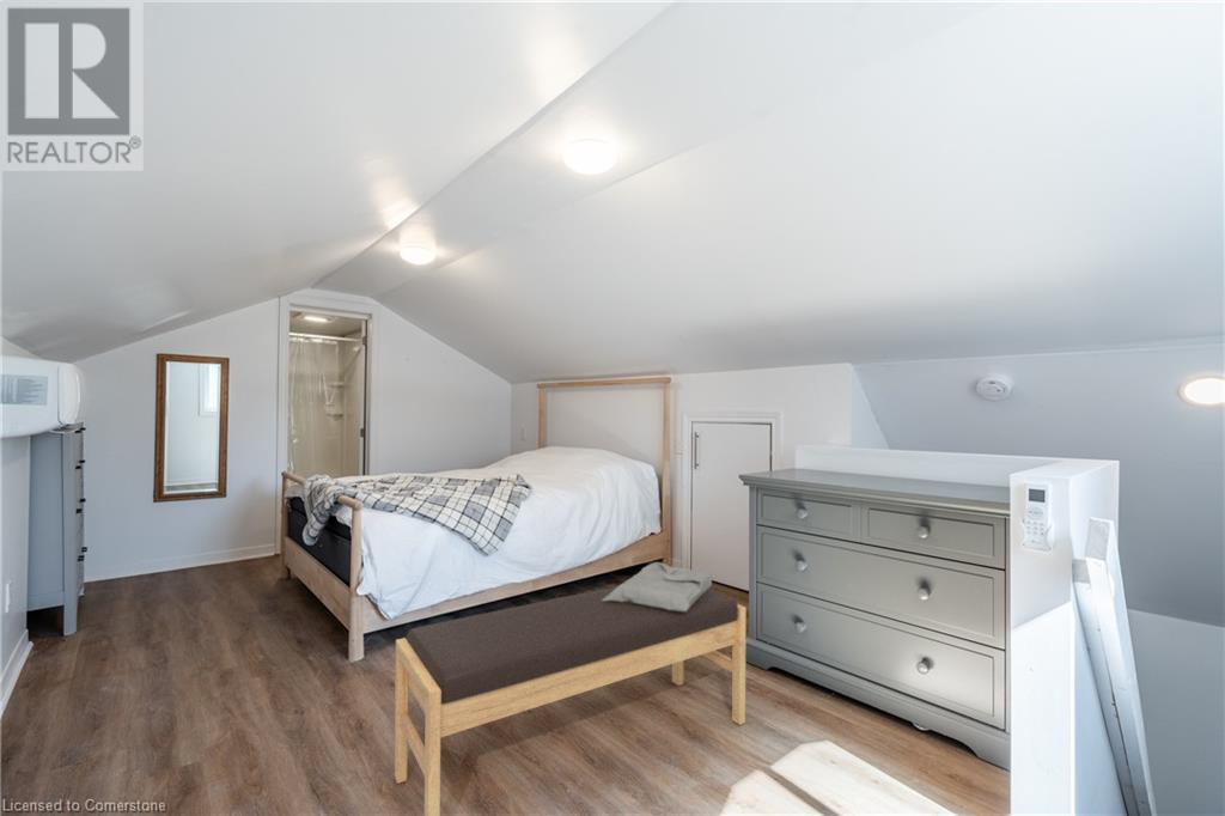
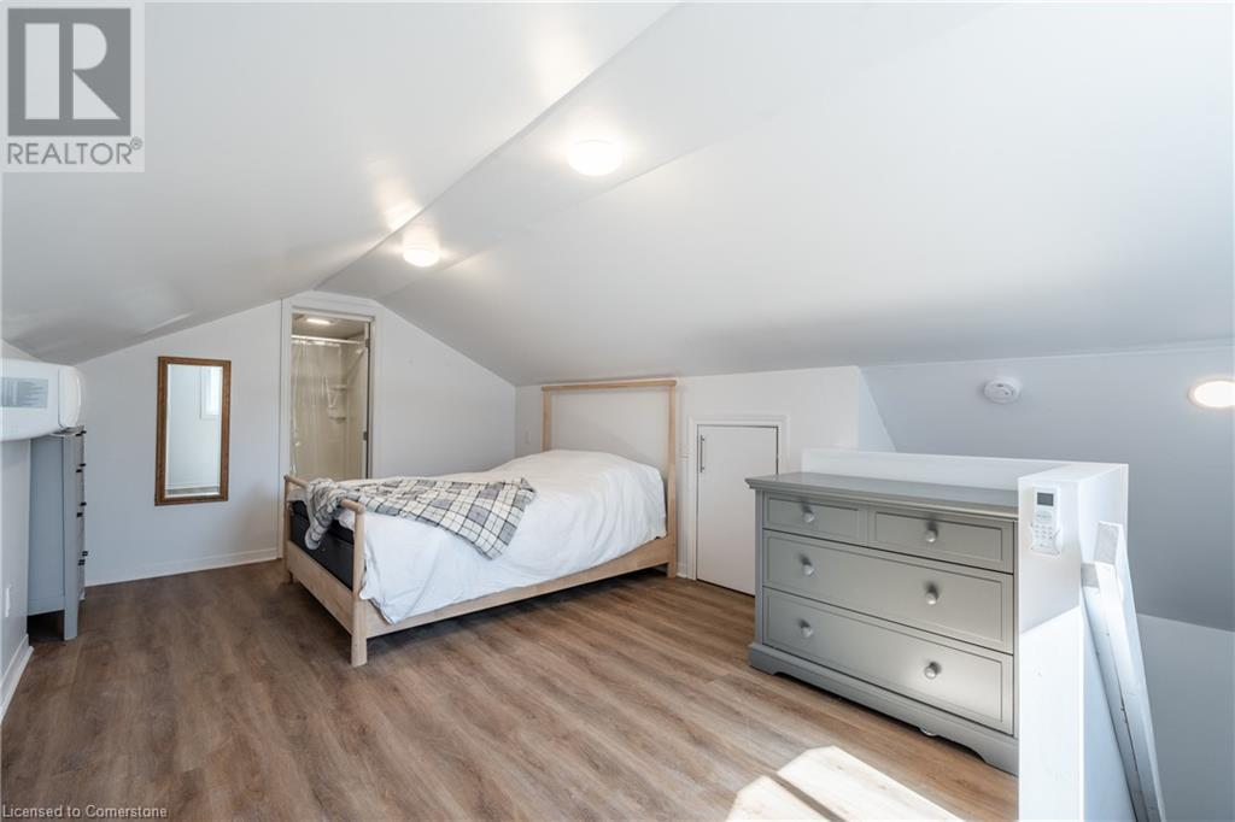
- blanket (662, 581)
- bench (584, 680)
